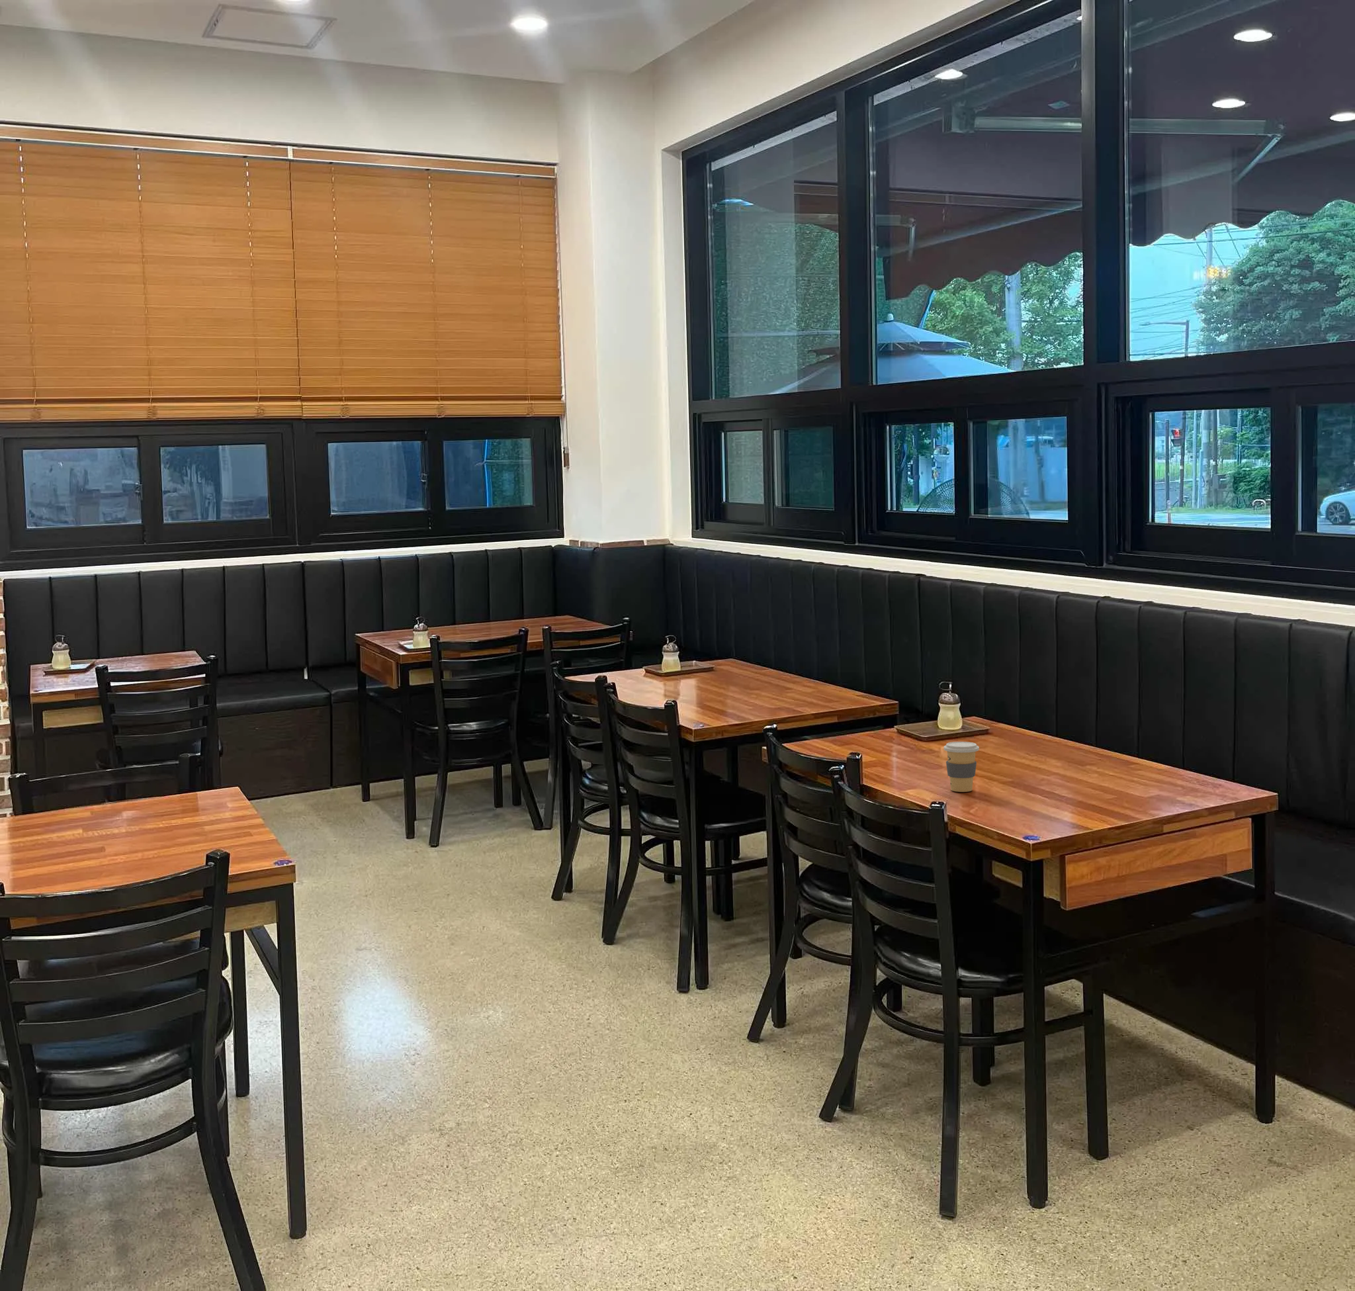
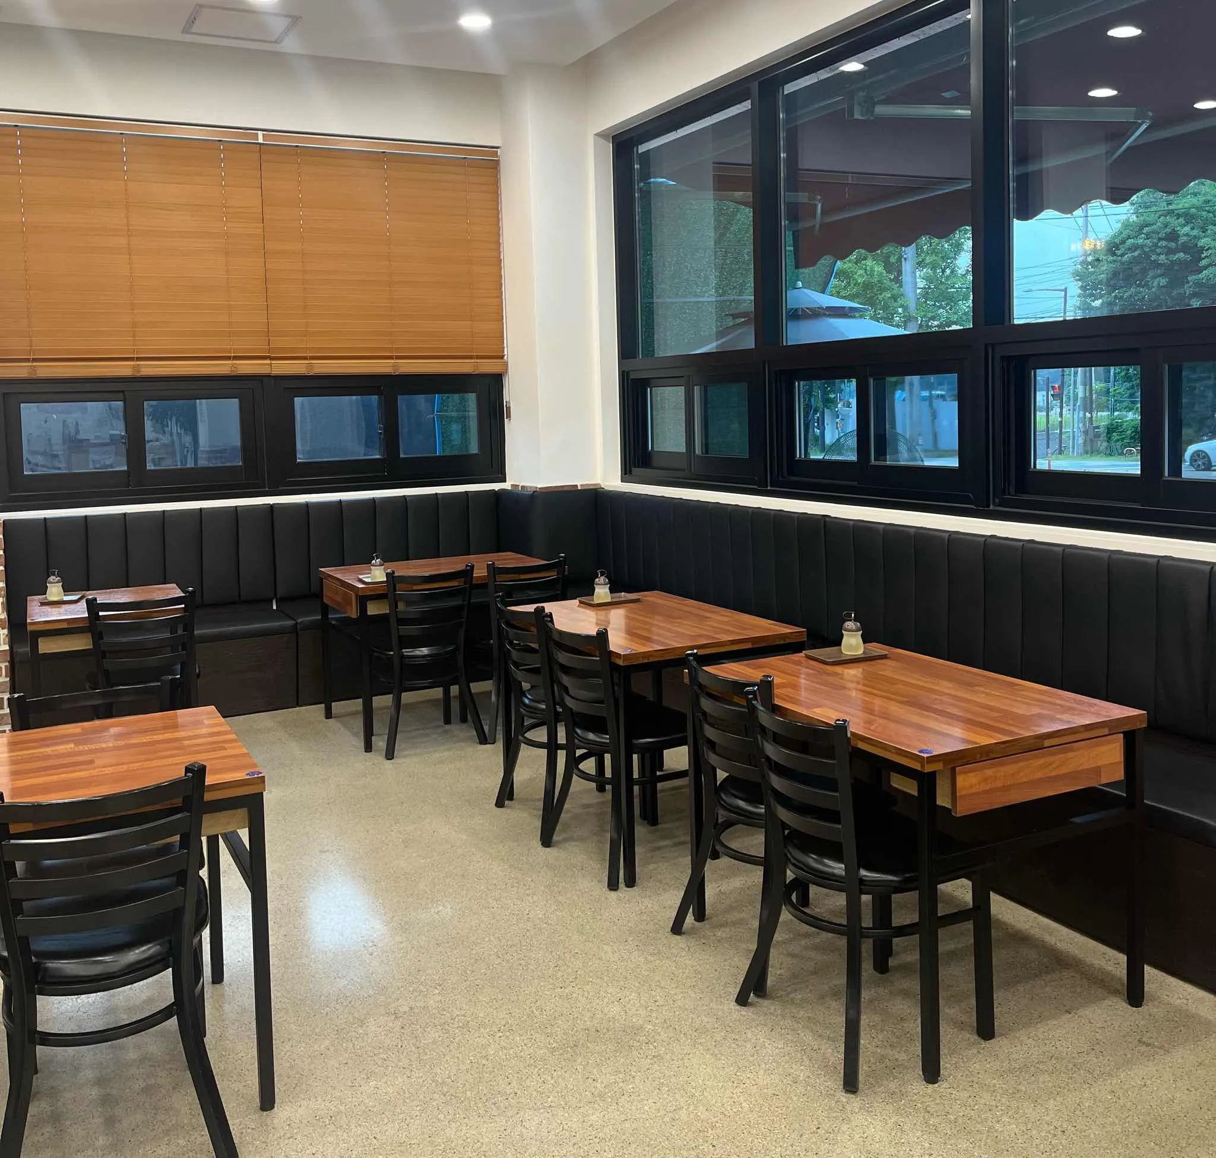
- coffee cup (962, 767)
